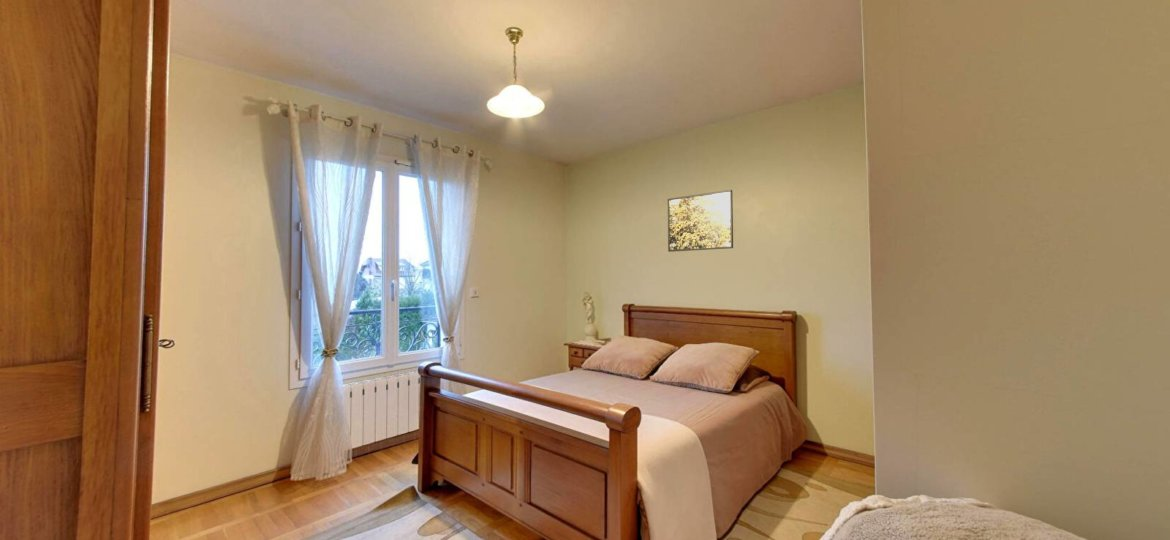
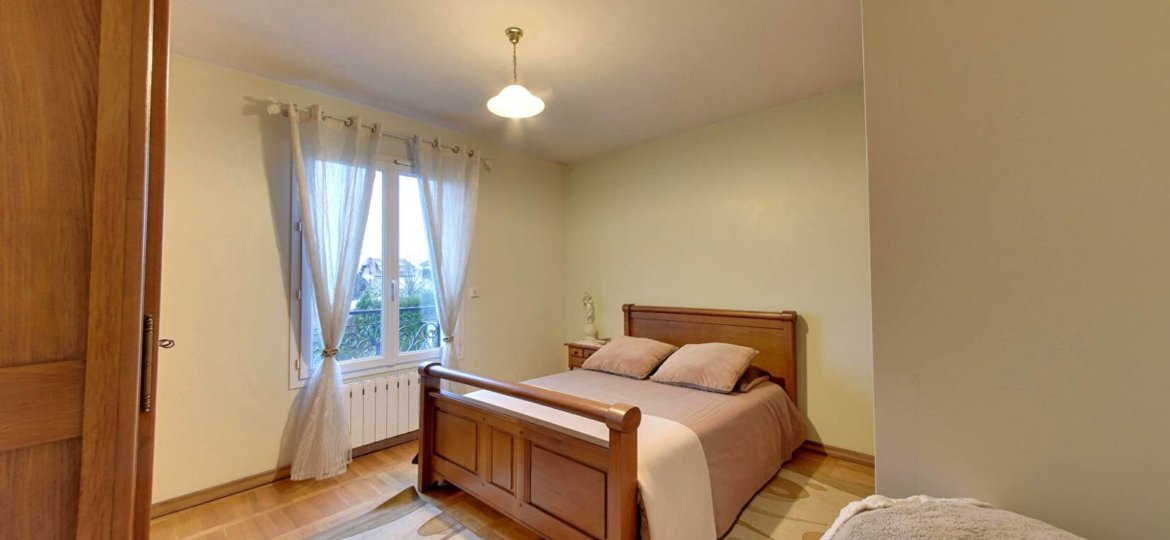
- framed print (698, 222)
